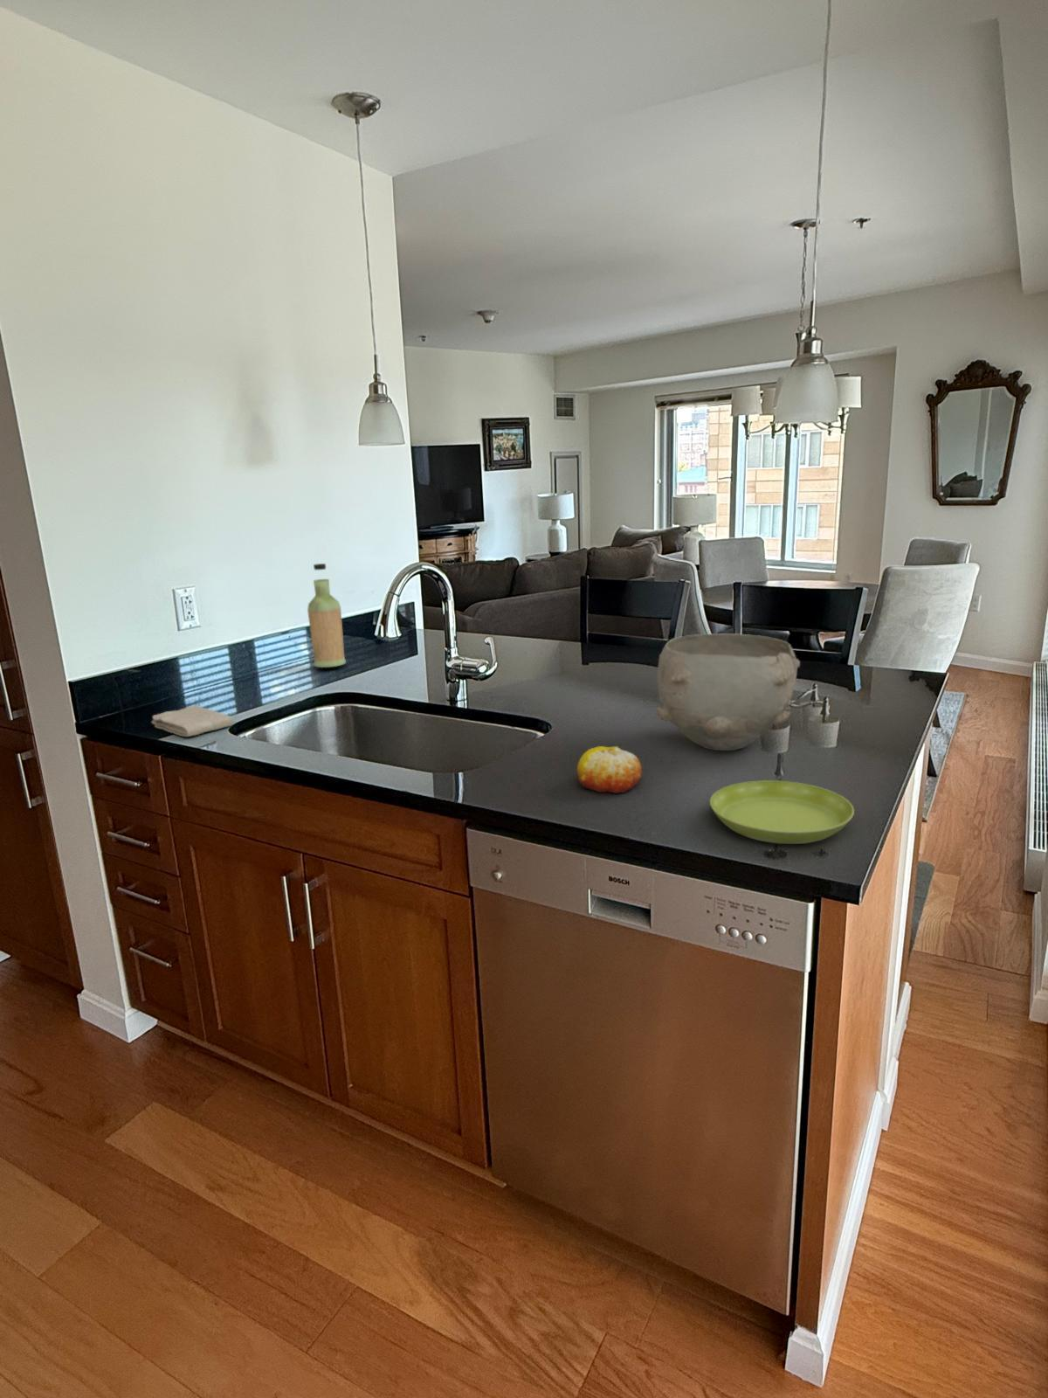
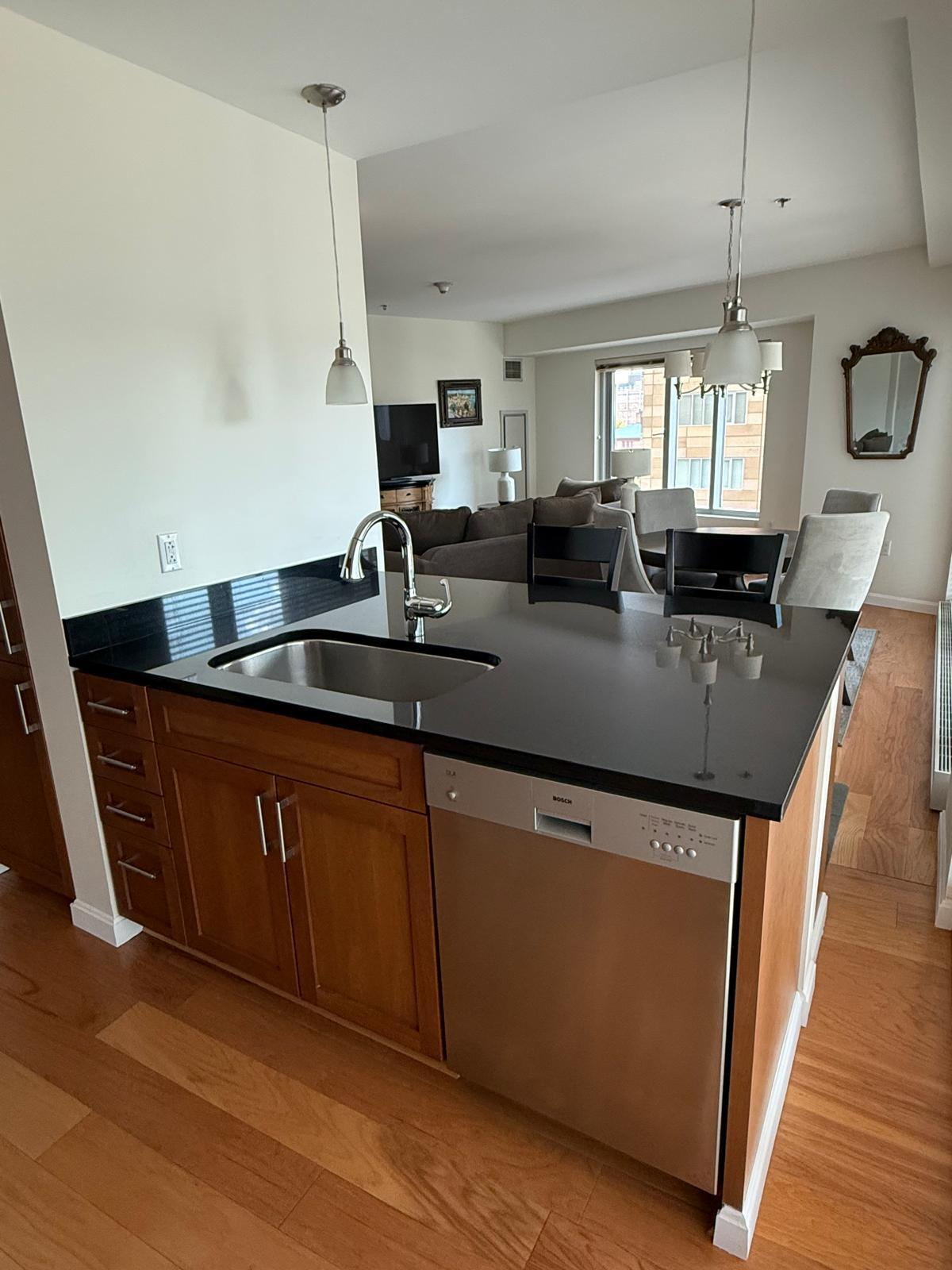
- washcloth (192, 719)
- saucer (779, 812)
- bowl (722, 693)
- fruit (610, 767)
- bottle (325, 616)
